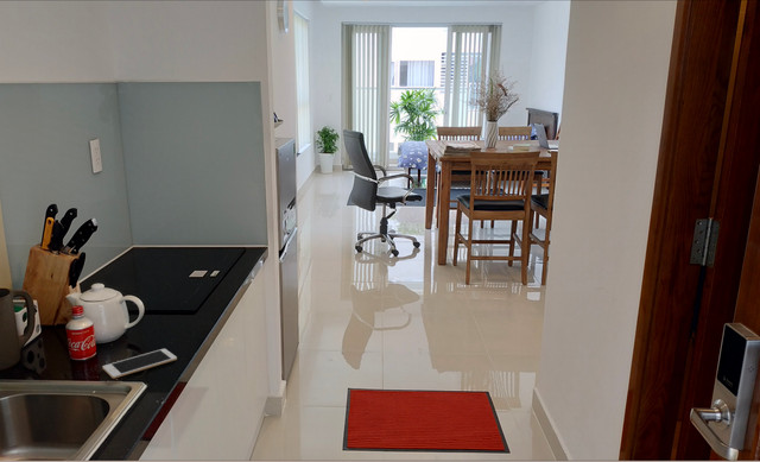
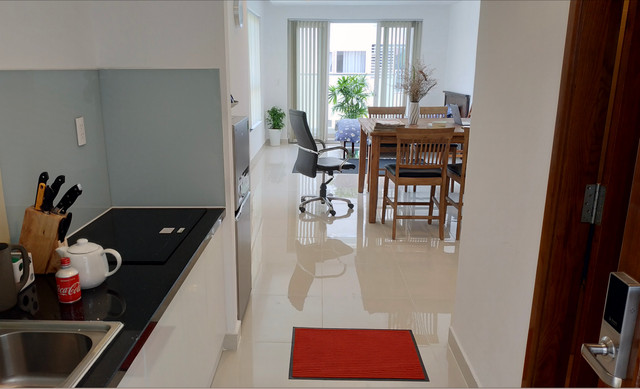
- cell phone (140, 362)
